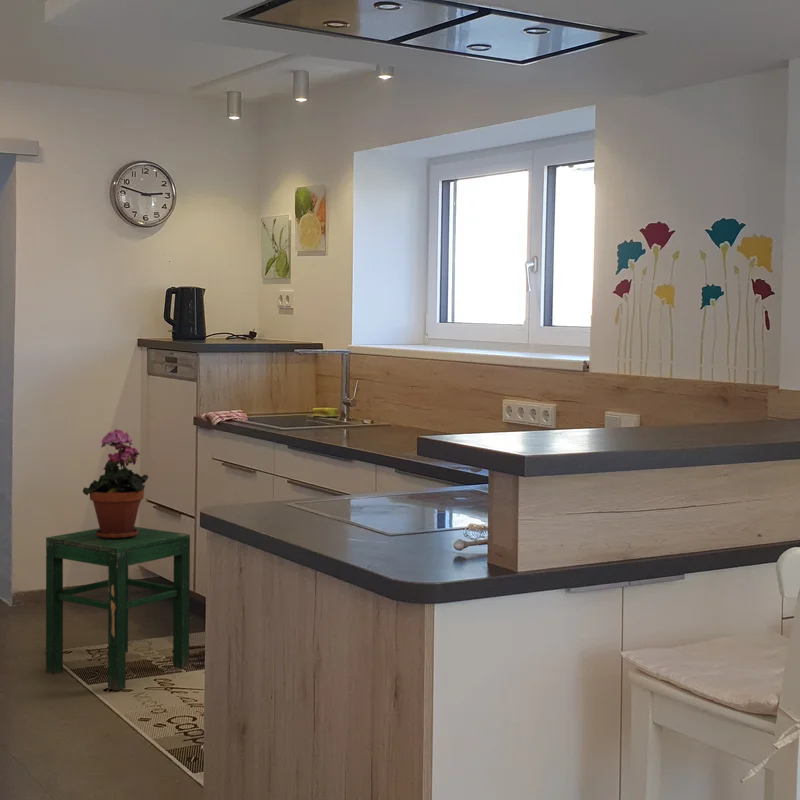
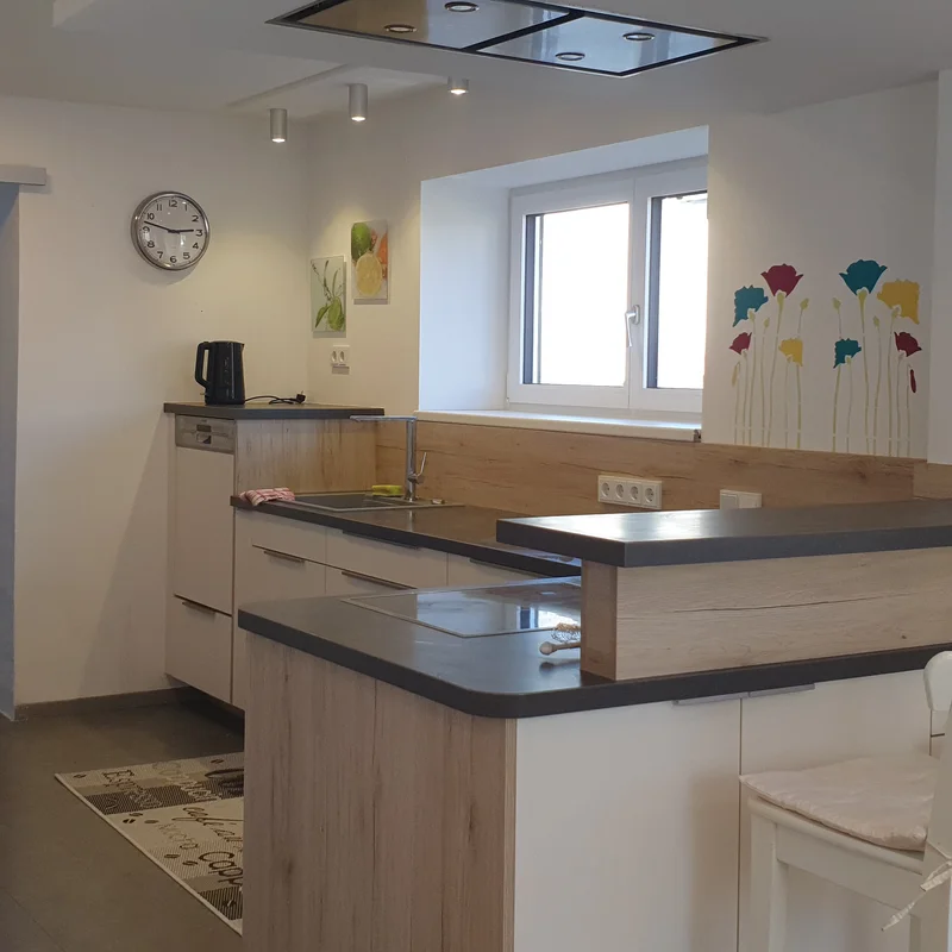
- stool (118, 602)
- potted plant (119, 482)
